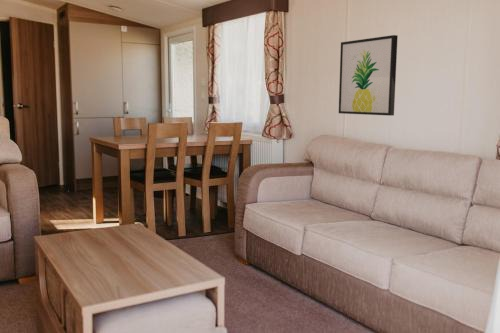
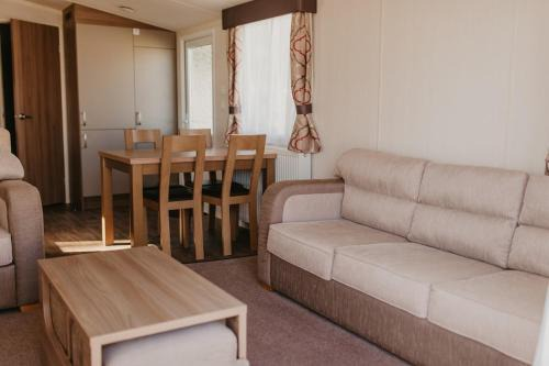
- wall art (366, 77)
